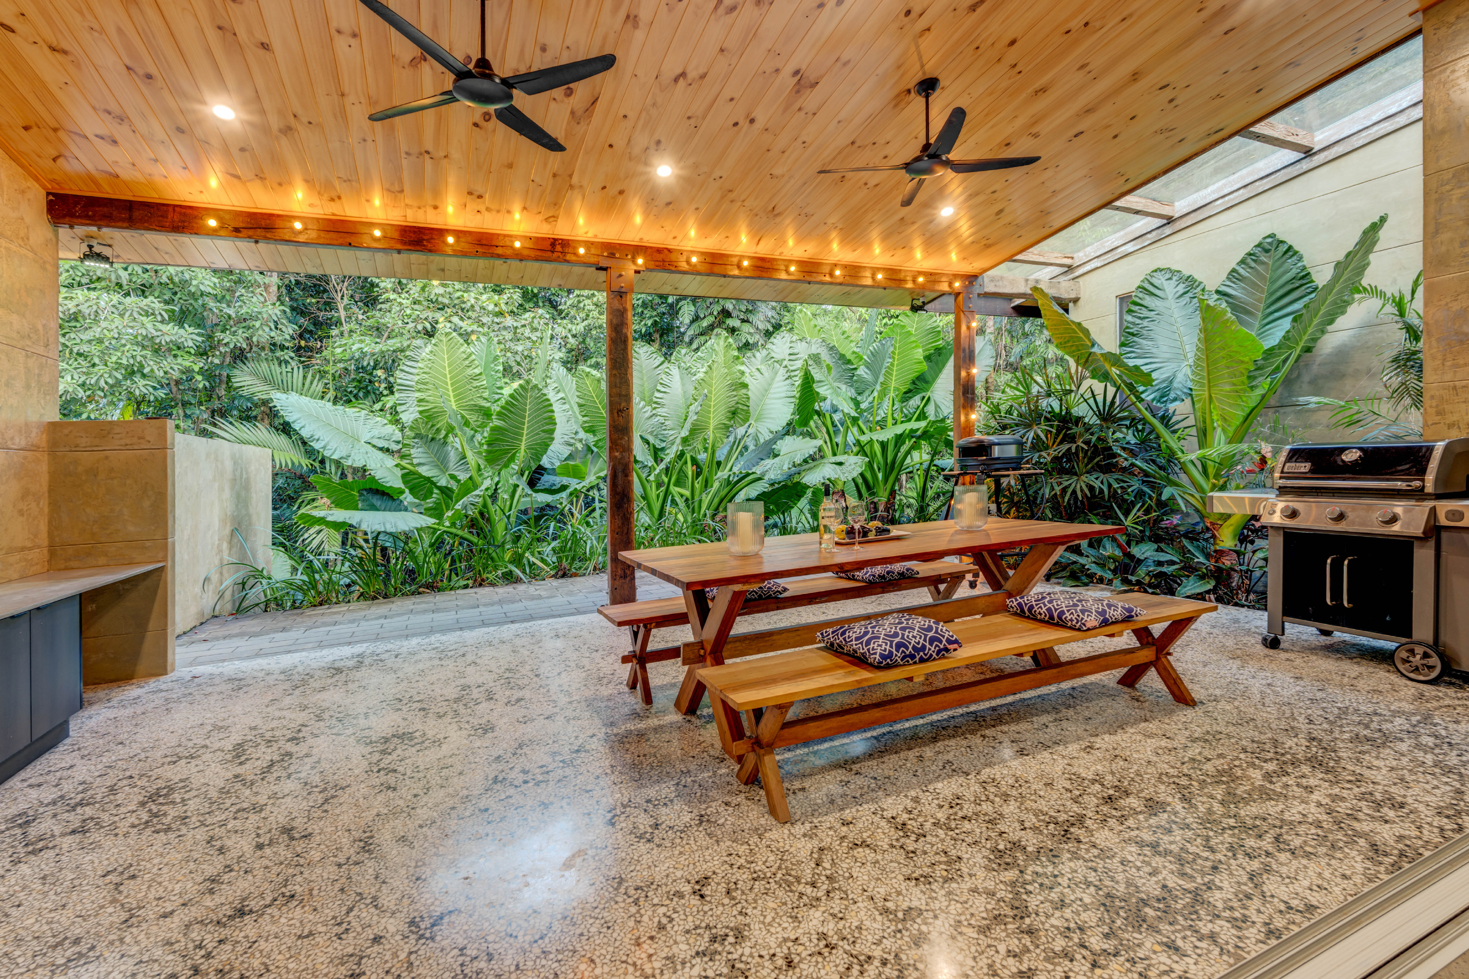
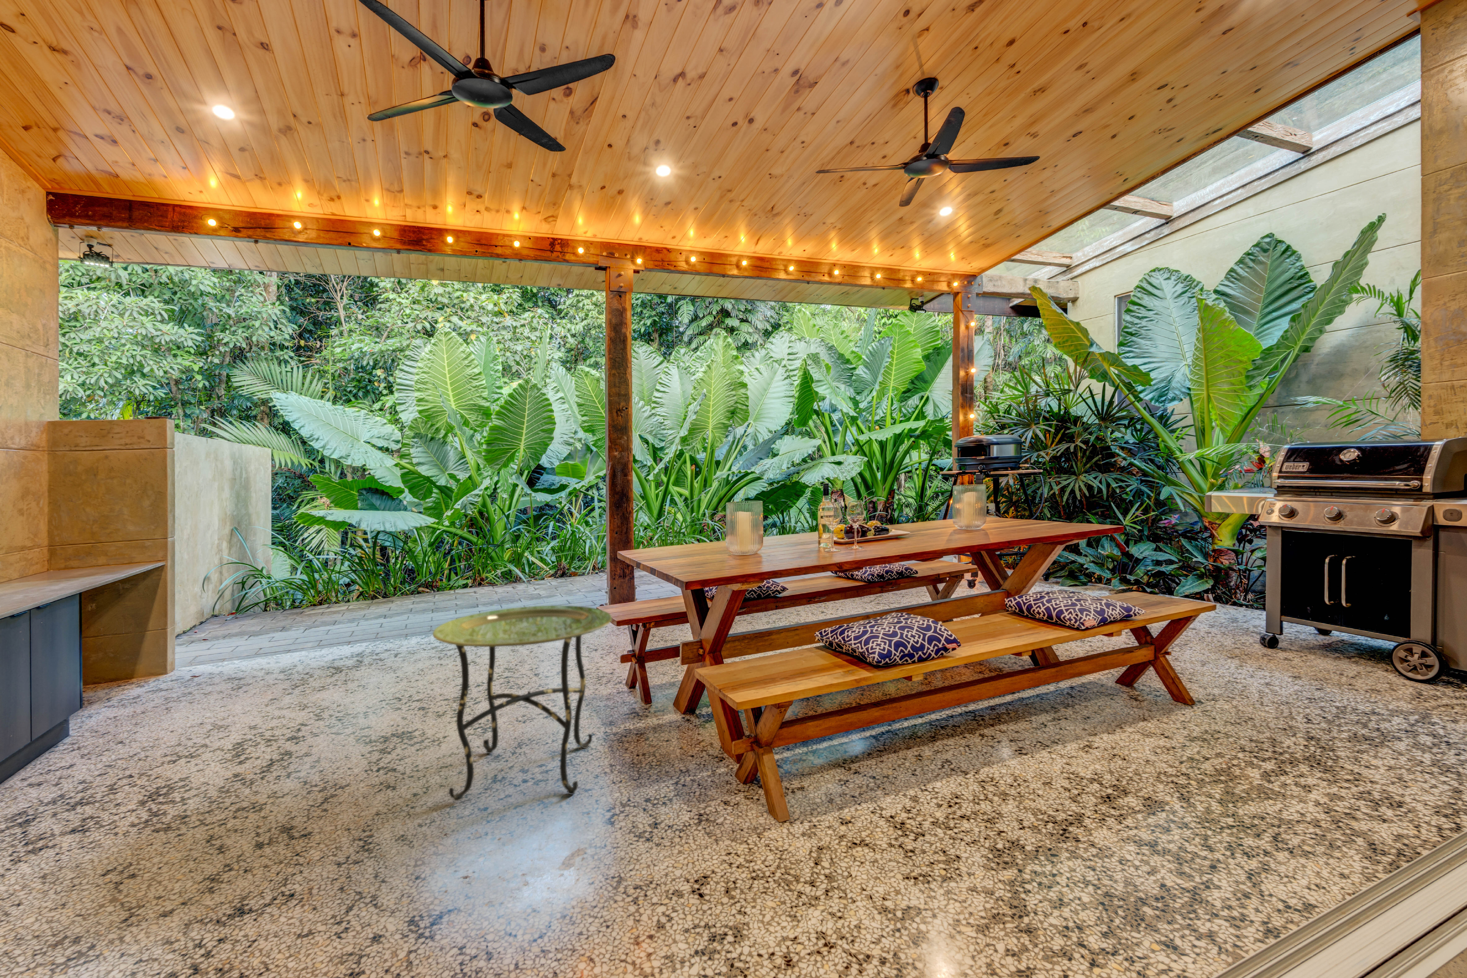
+ side table (527, 696)
